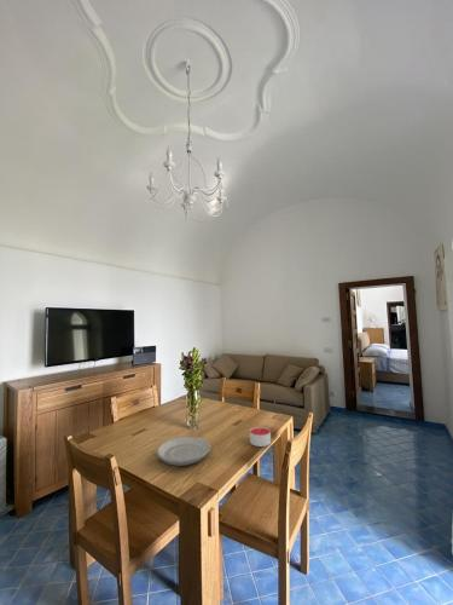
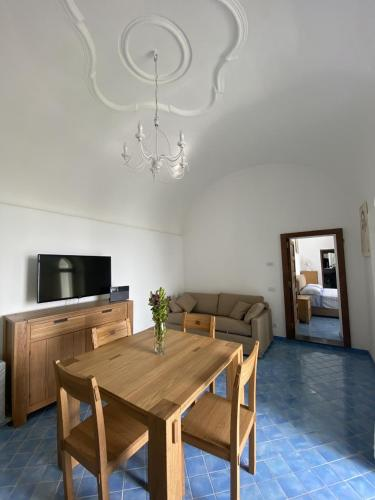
- candle (260, 436)
- plate (184, 451)
